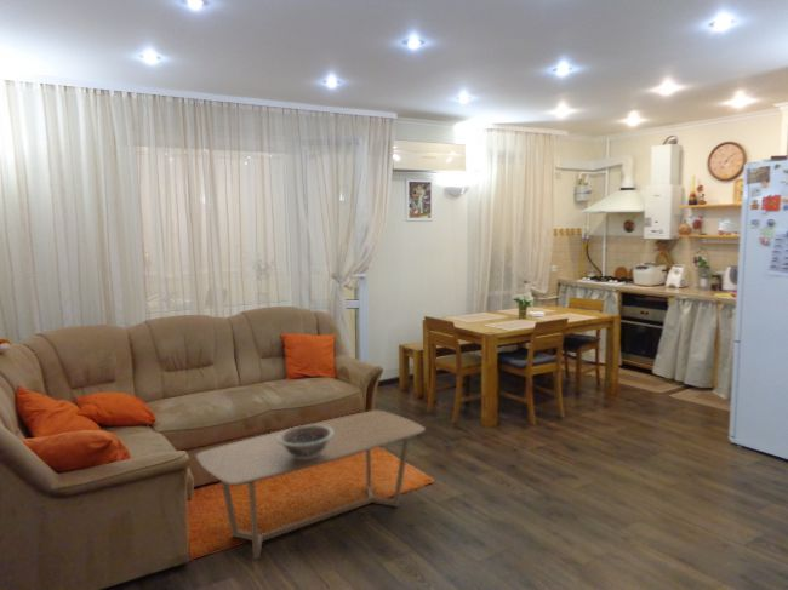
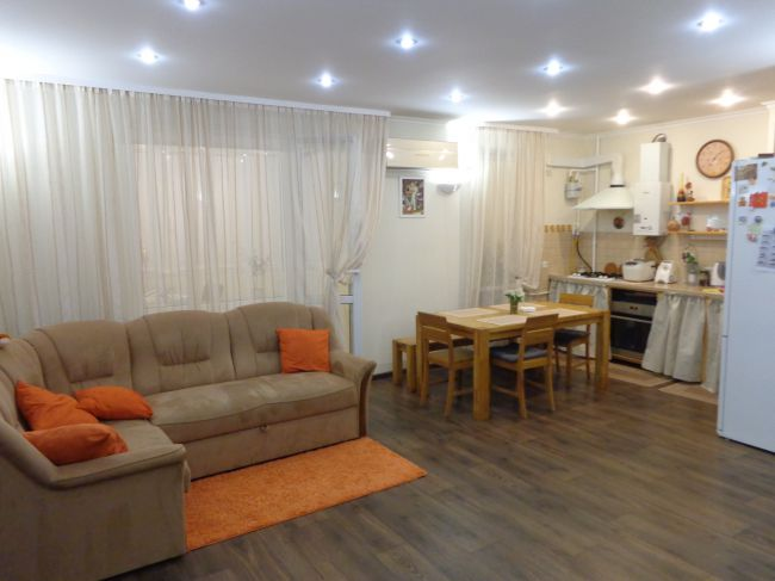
- coffee table (314, 465)
- decorative bowl (306, 443)
